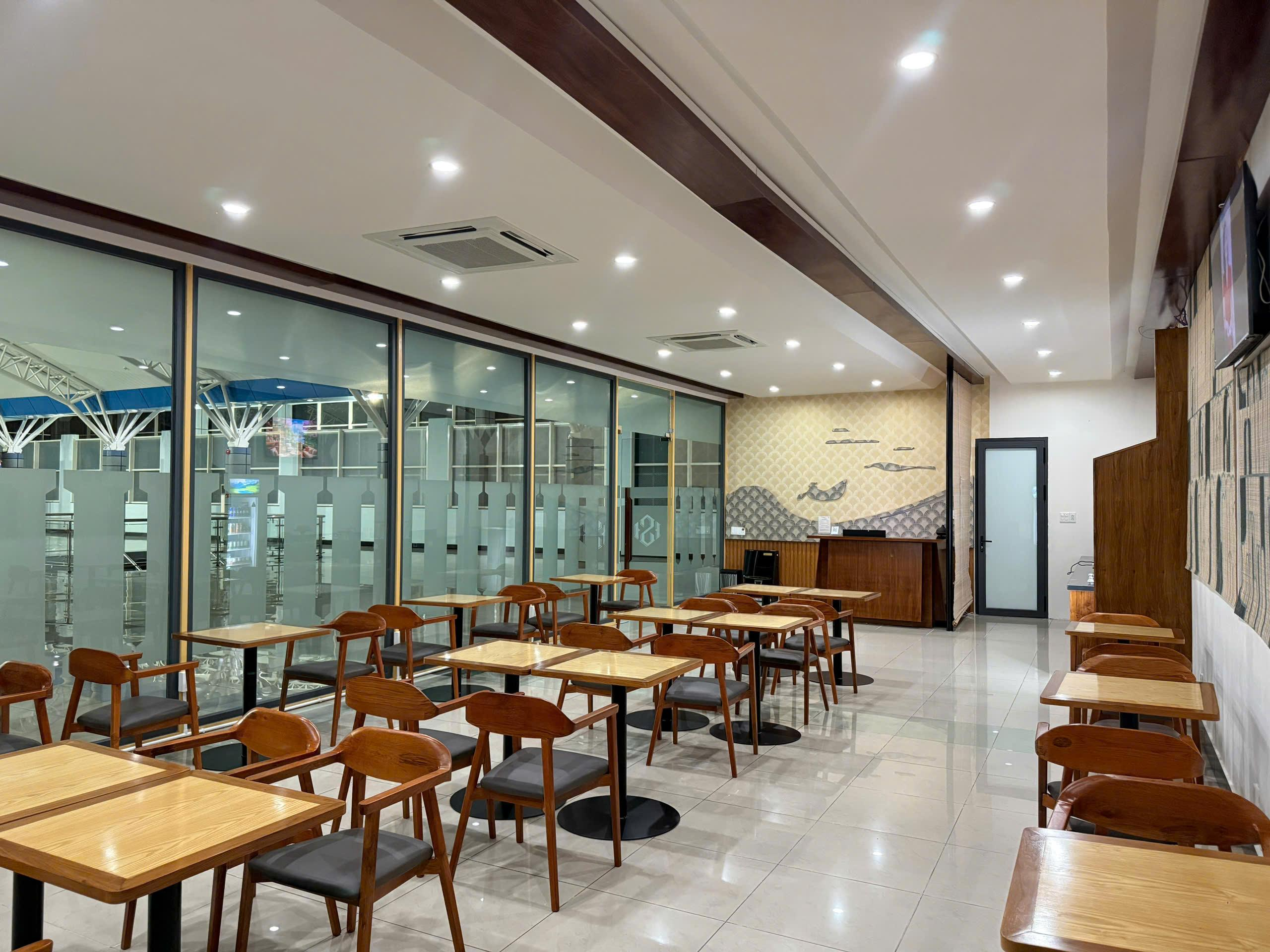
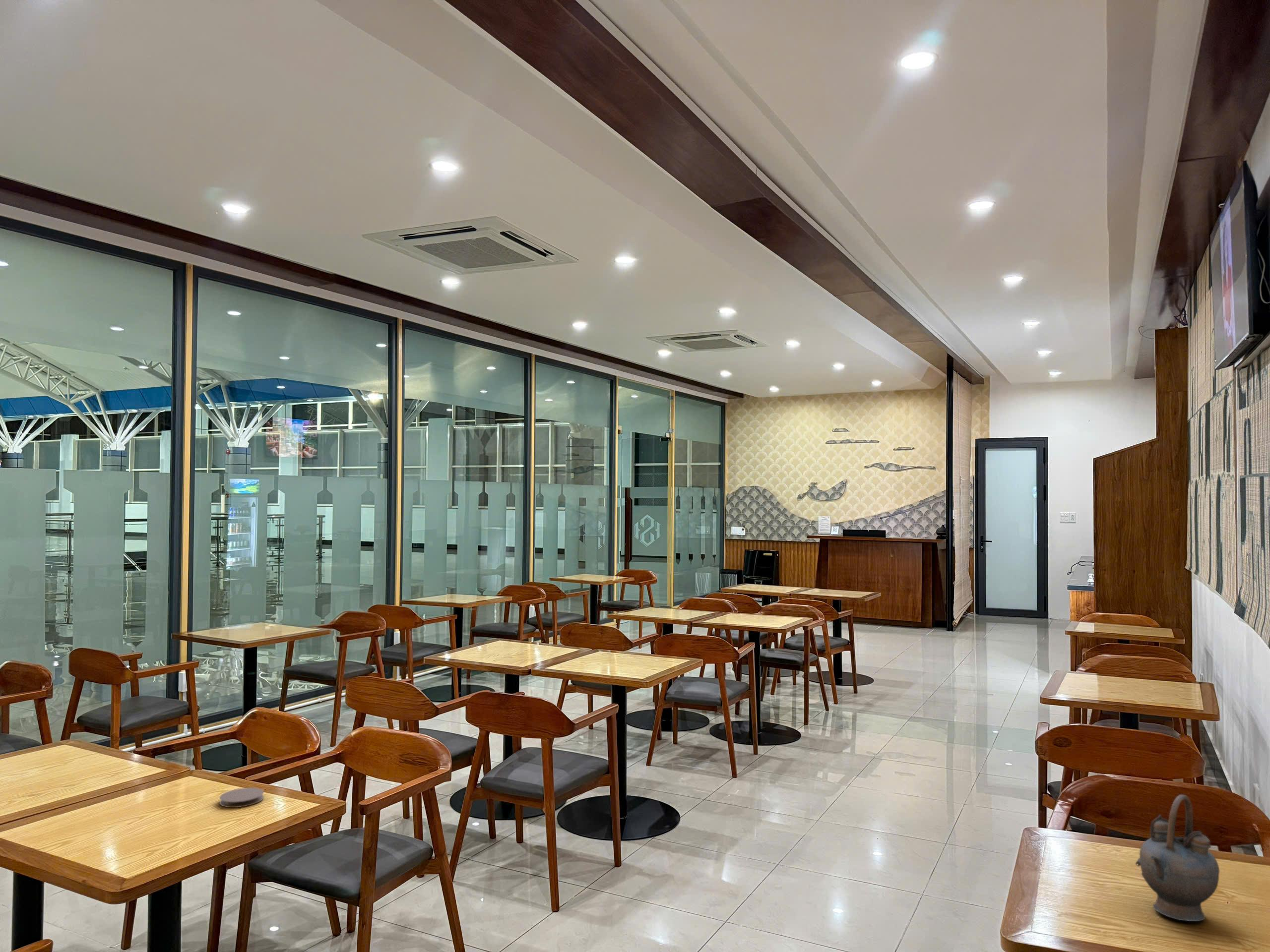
+ teapot (1174, 855)
+ coaster (242, 797)
